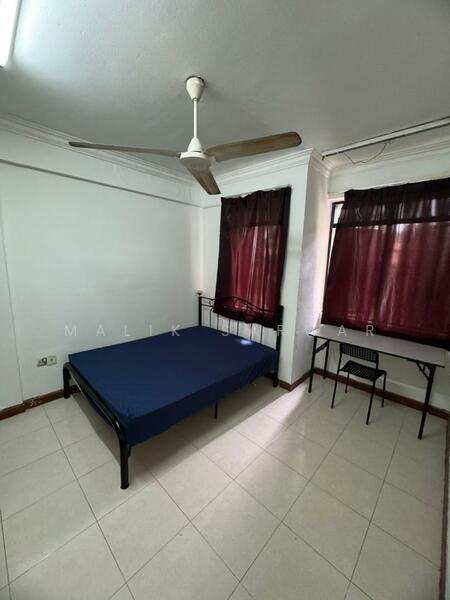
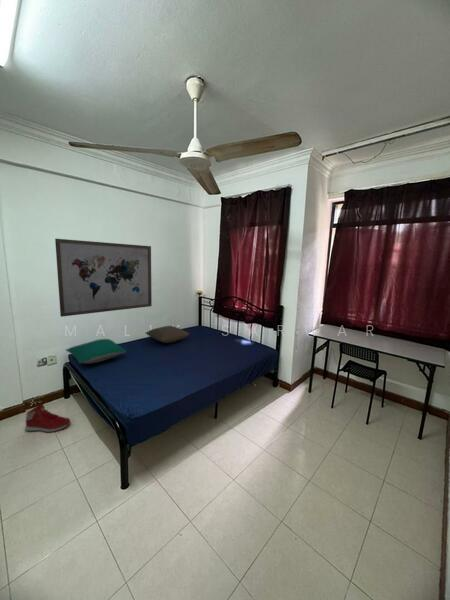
+ pillow (167, 333)
+ sneaker (47, 416)
+ wall art (110, 277)
+ pillow (96, 350)
